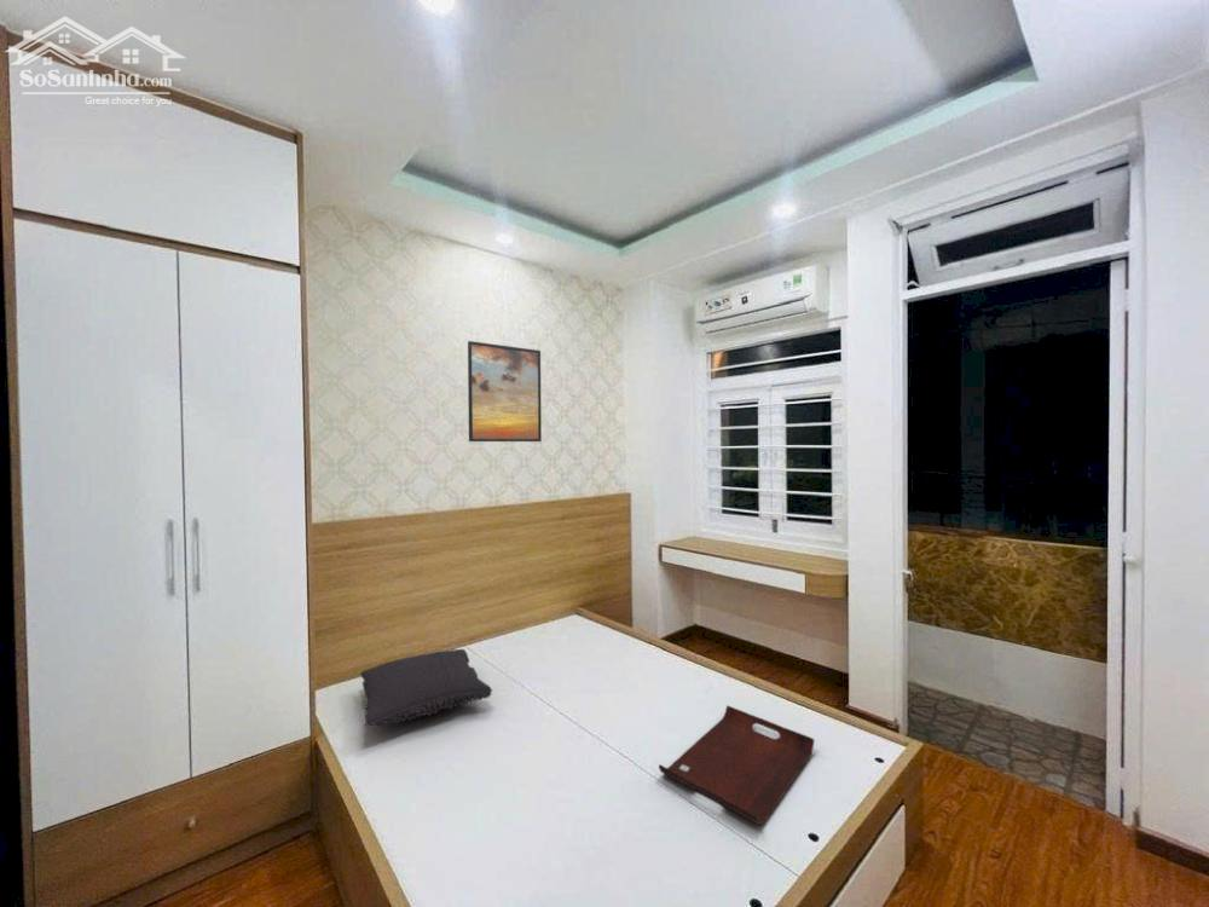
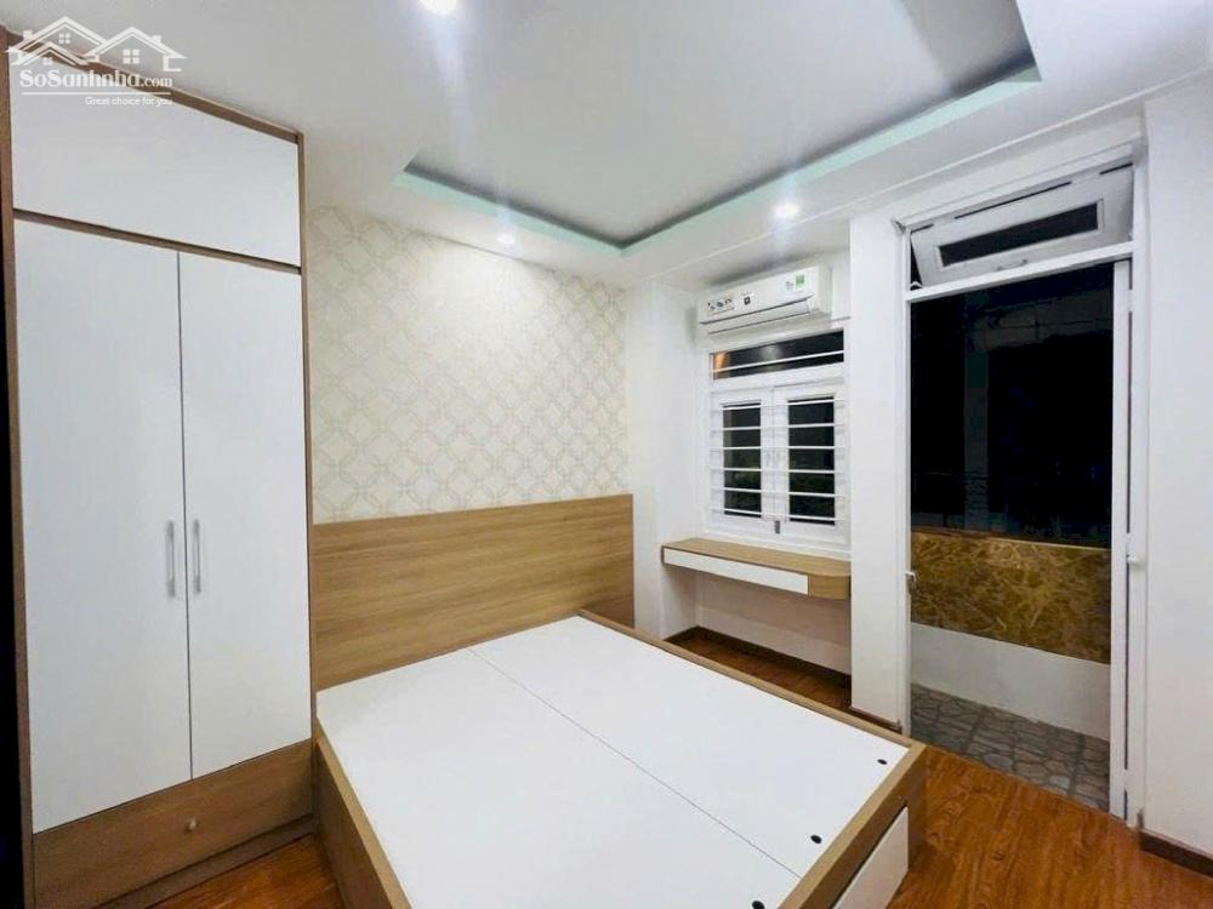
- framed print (505, 393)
- serving tray (739, 757)
- pillow (423, 683)
